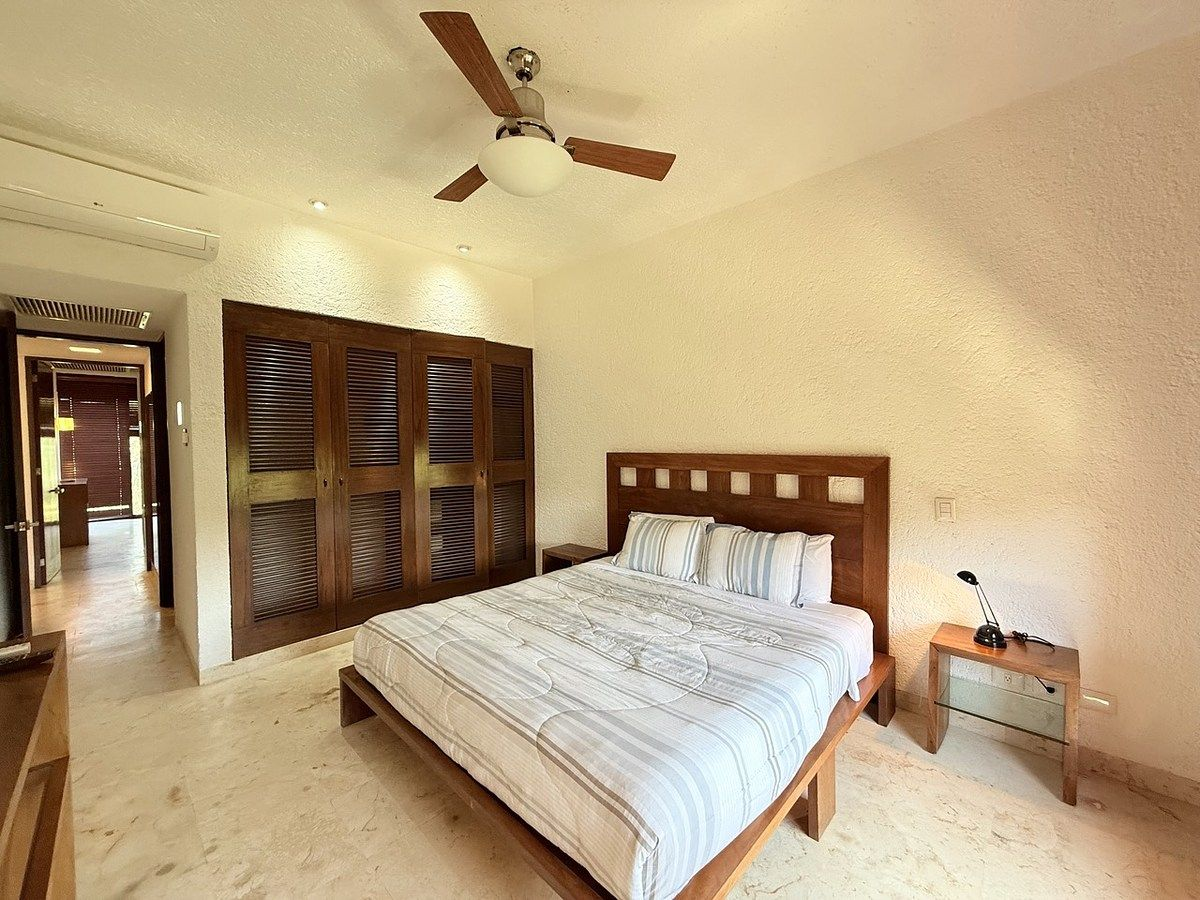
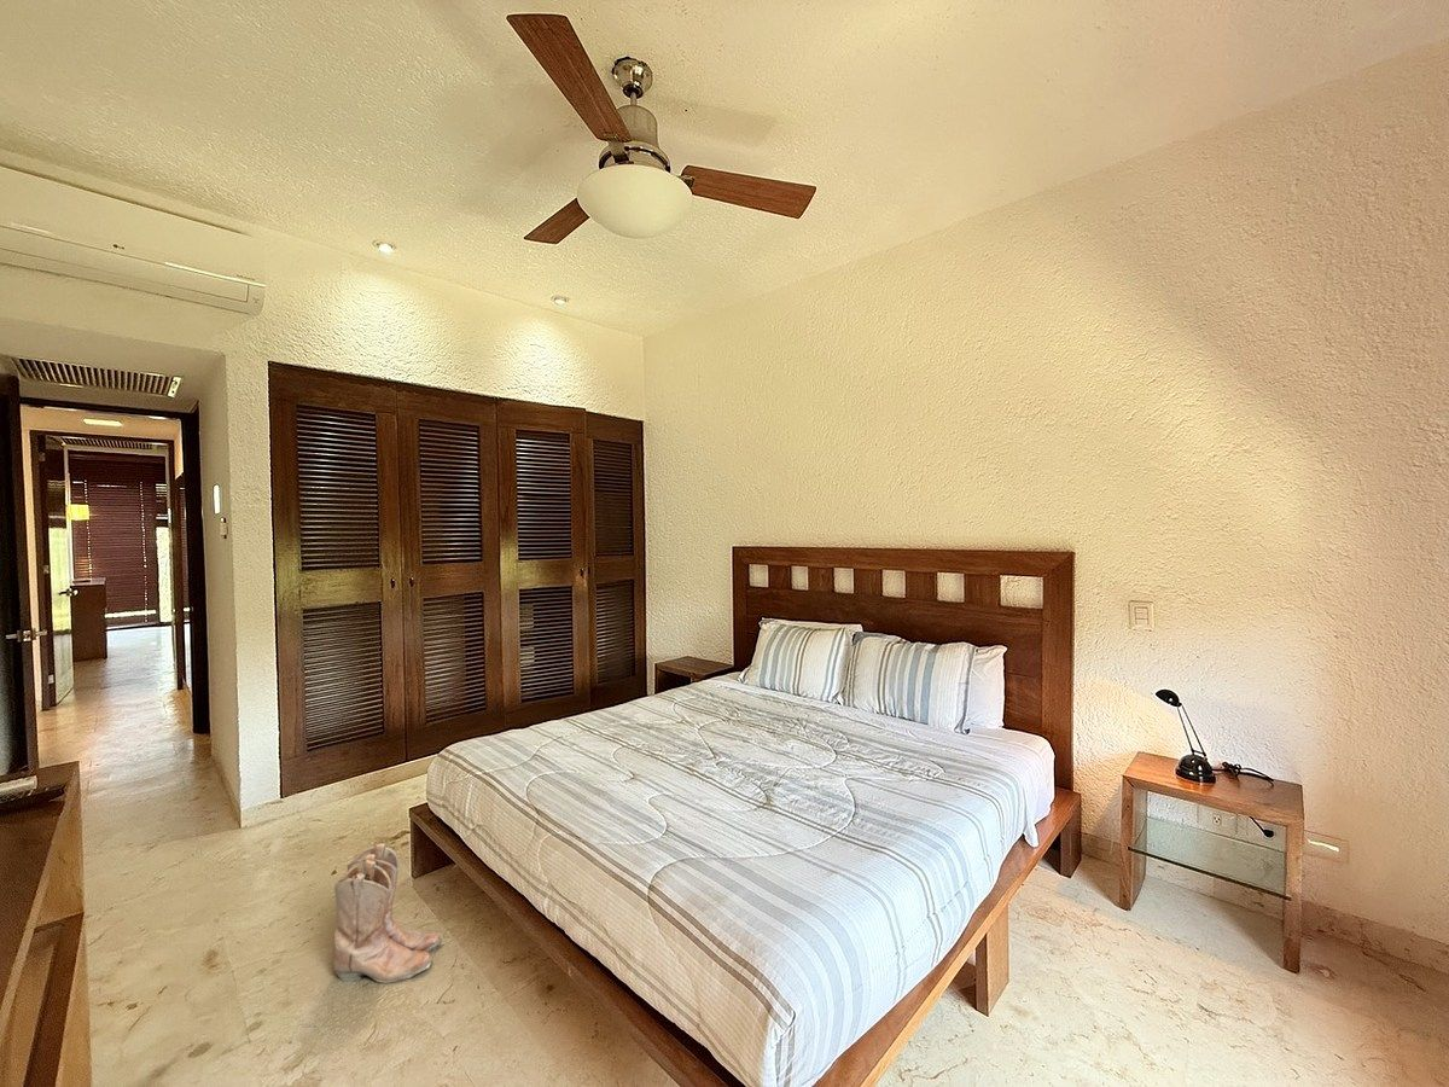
+ boots (389, 906)
